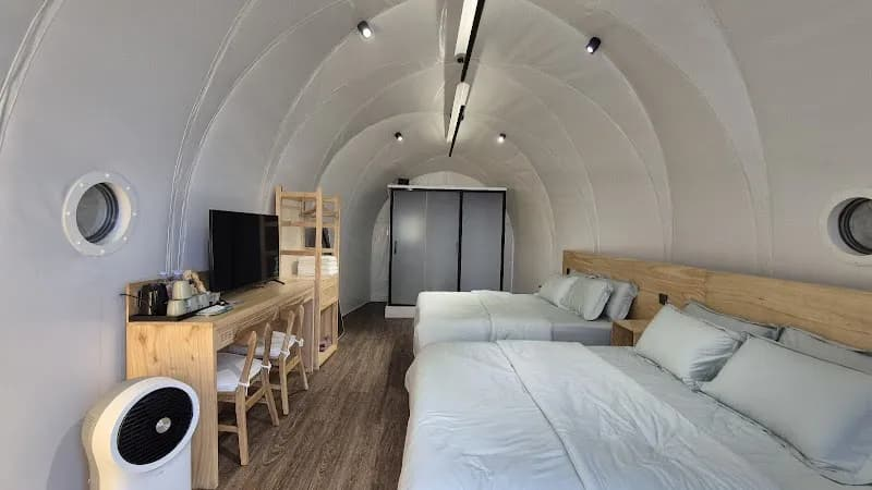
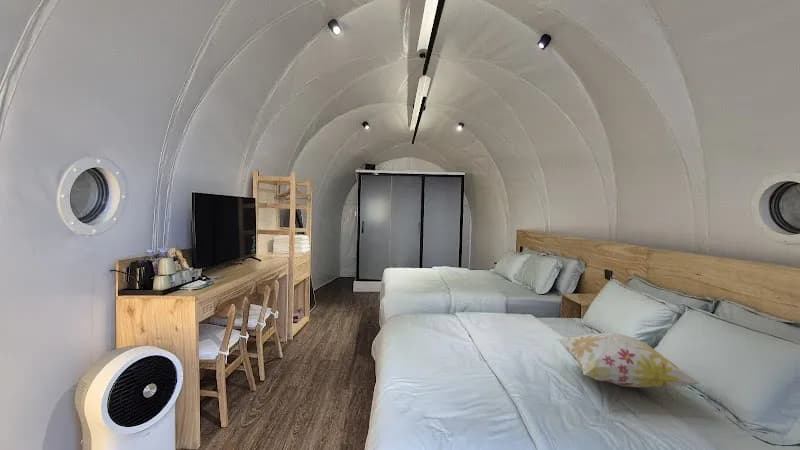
+ decorative pillow (617, 358)
